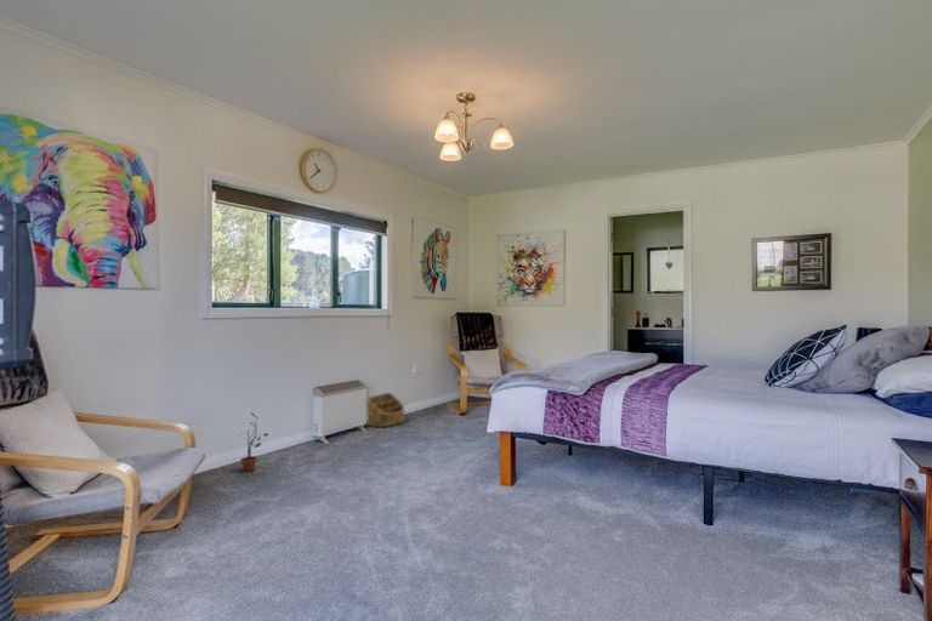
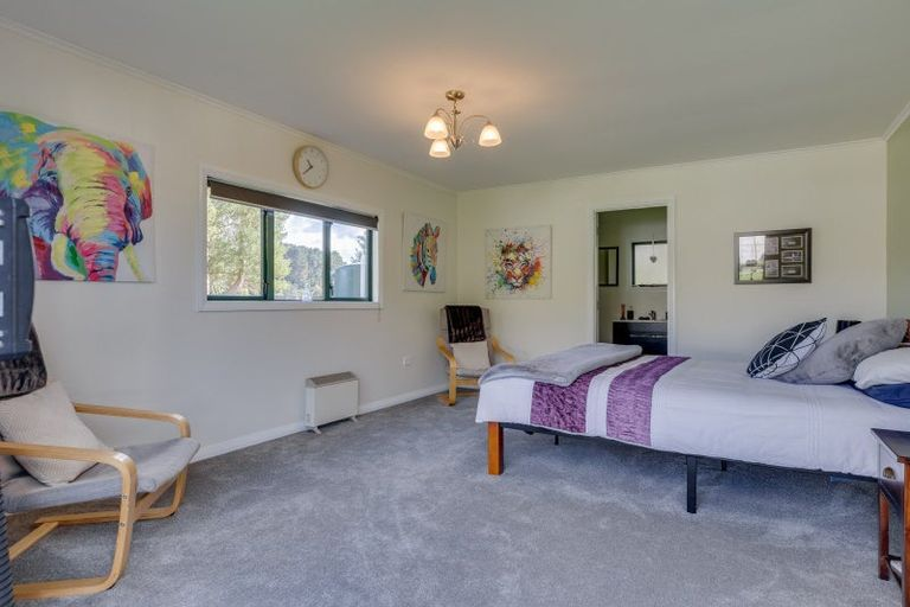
- basket (387, 409)
- potted plant (250, 441)
